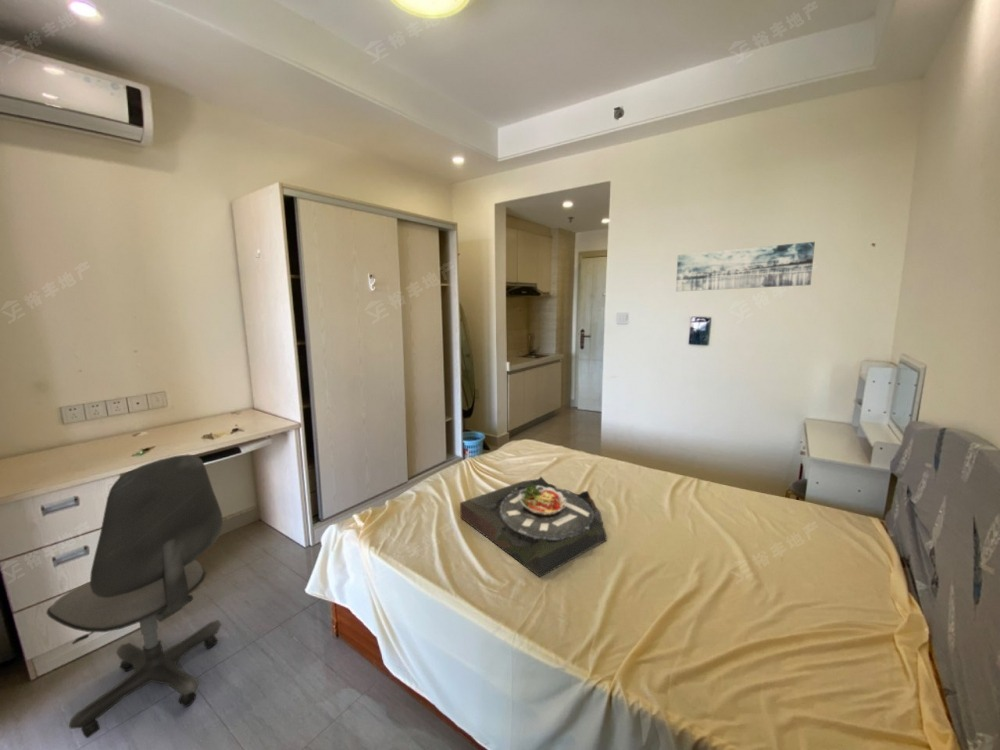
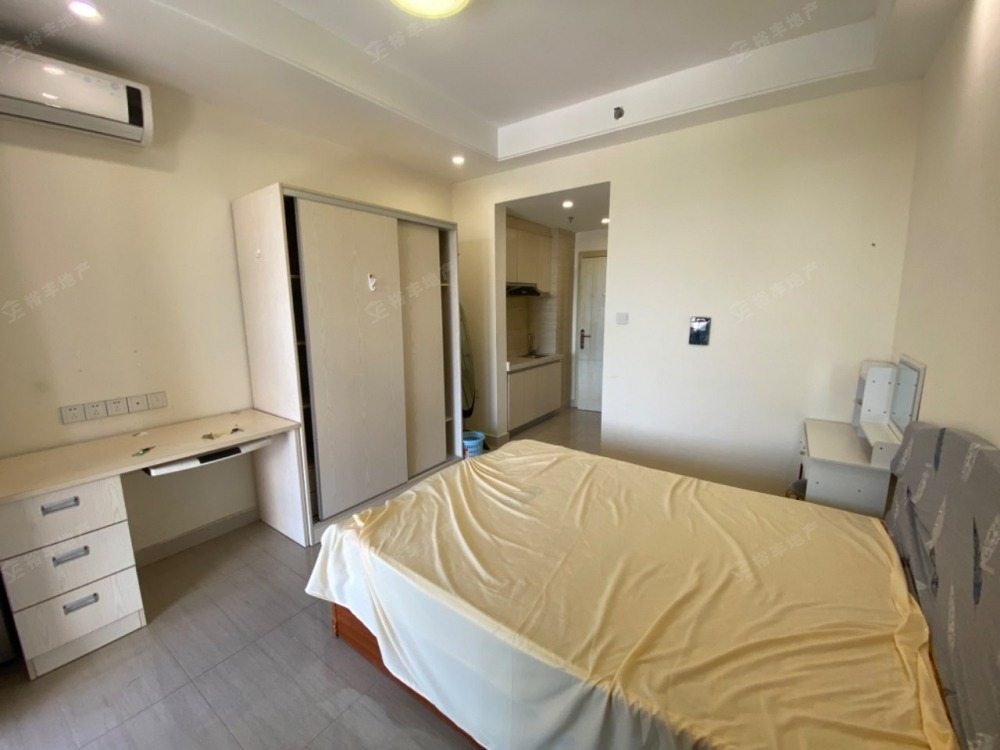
- serving tray (539, 505)
- office chair (139, 572)
- wall art (739, 268)
